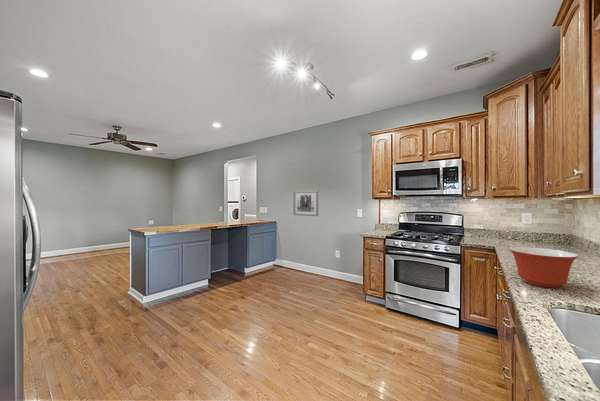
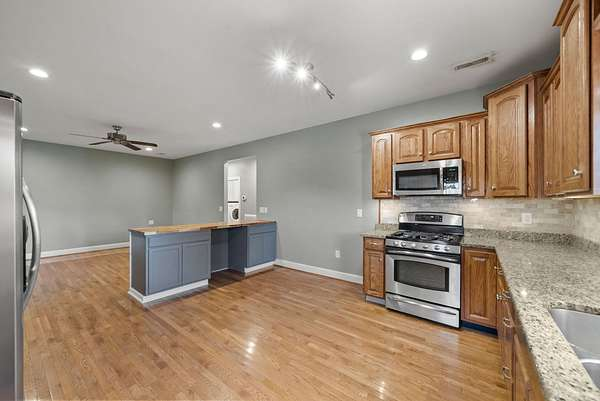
- mixing bowl (541, 267)
- wall art (305, 203)
